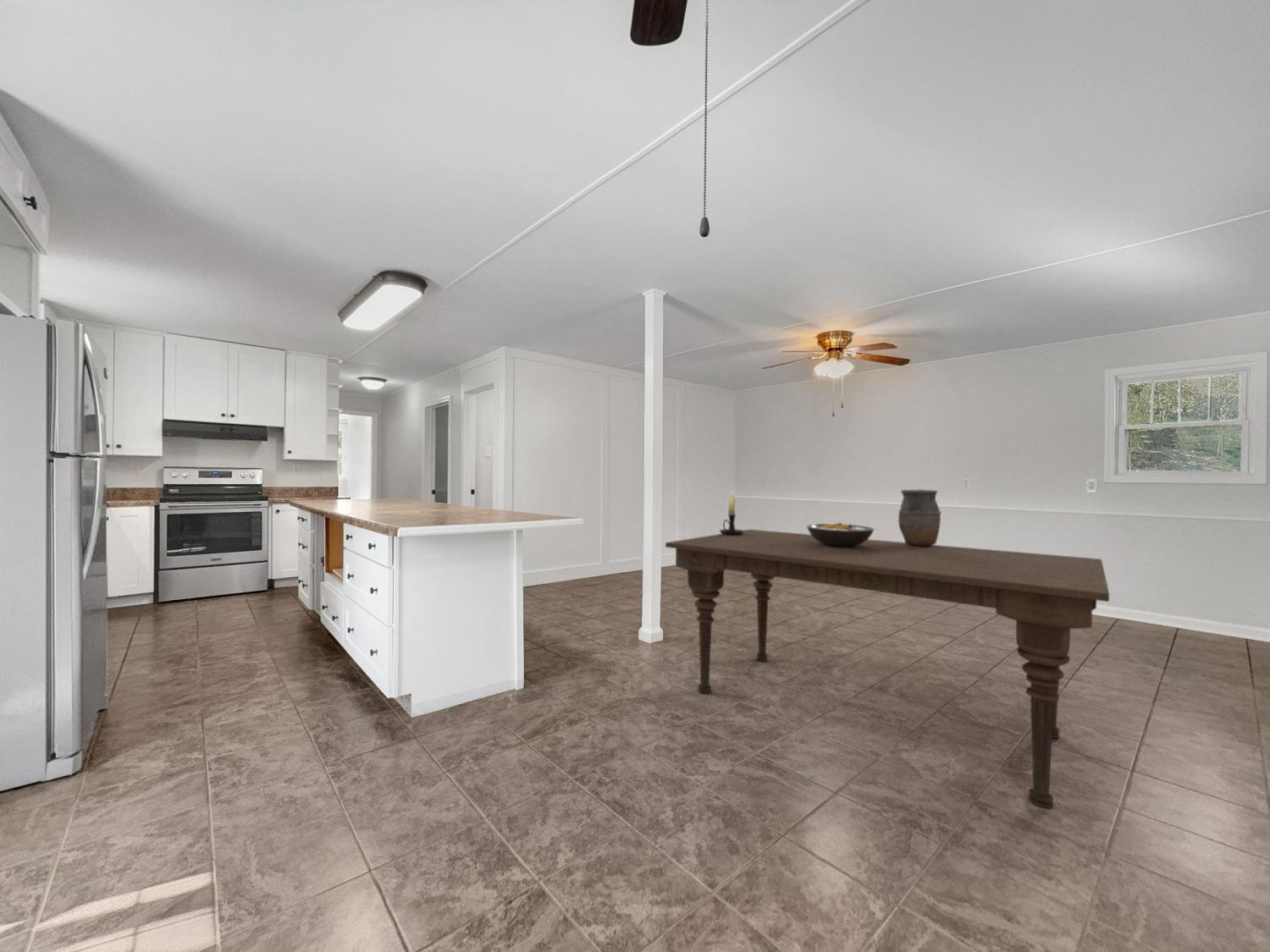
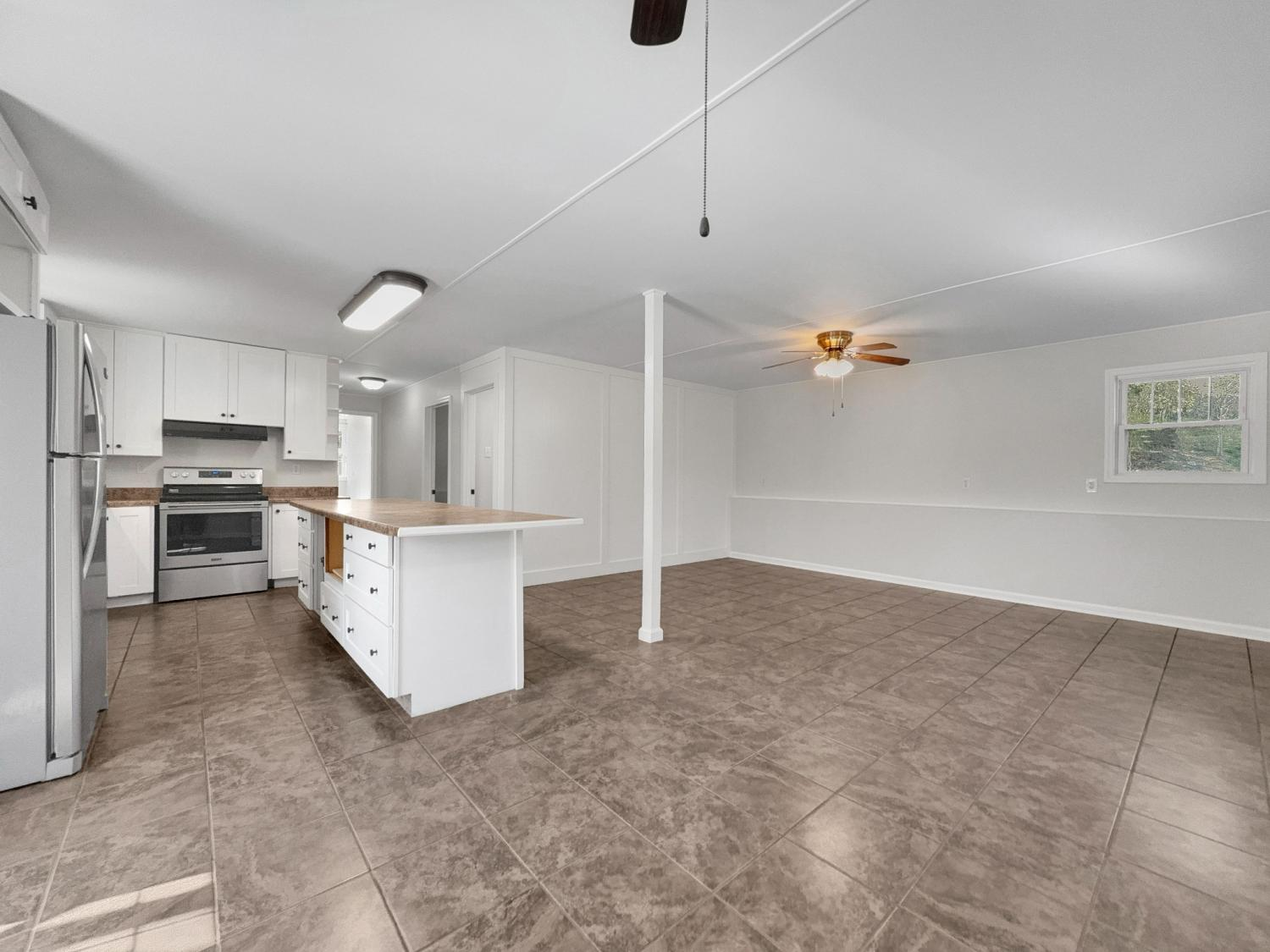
- candle holder (730, 511)
- dining table (869, 590)
- vase (919, 517)
- fruit bowl (839, 533)
